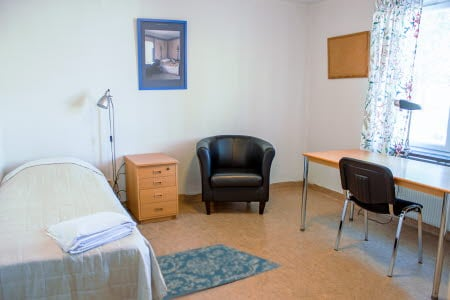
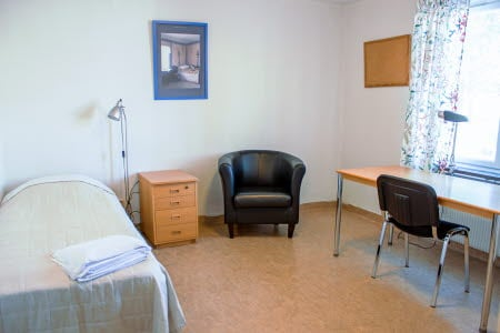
- rug (202, 265)
